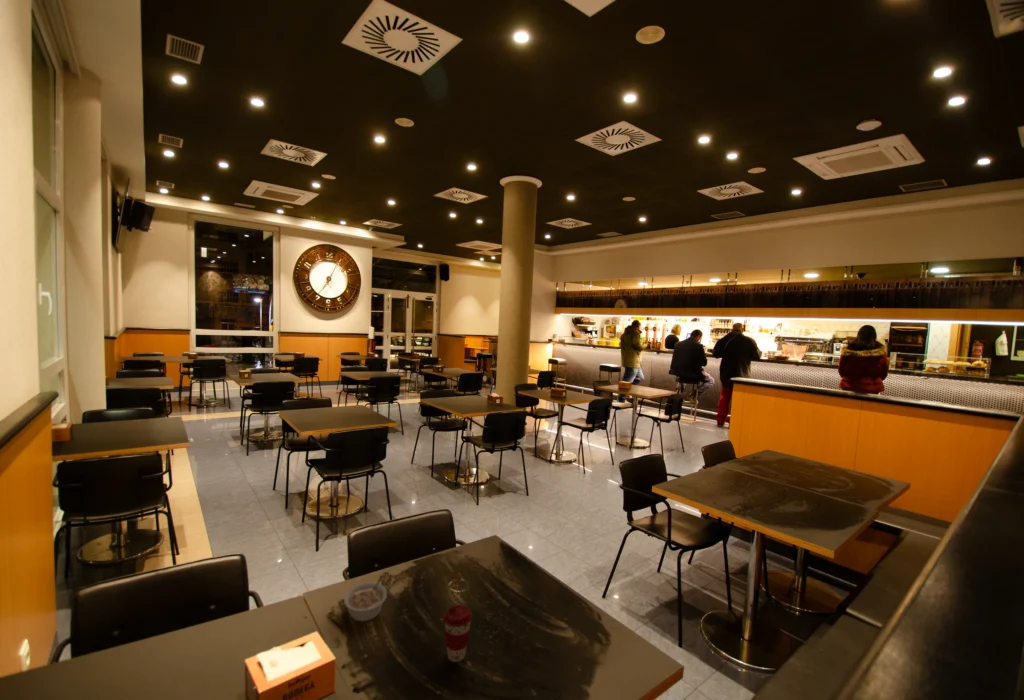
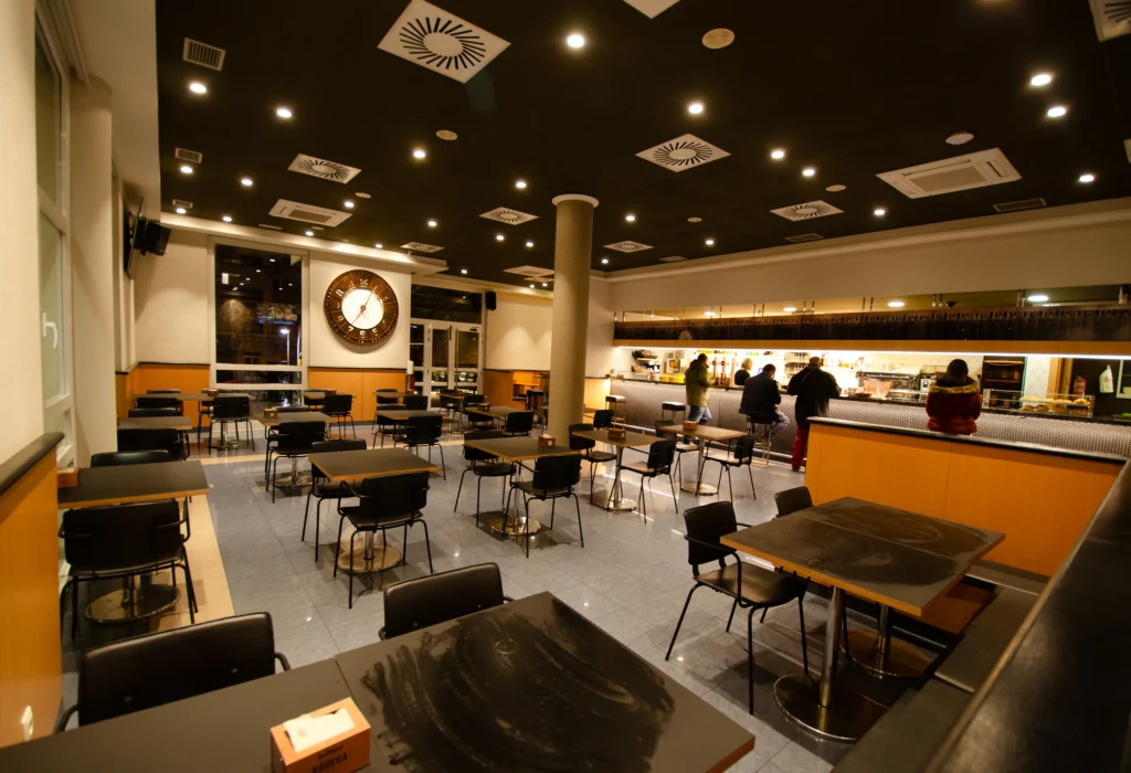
- coffee cup (457, 633)
- legume (365, 600)
